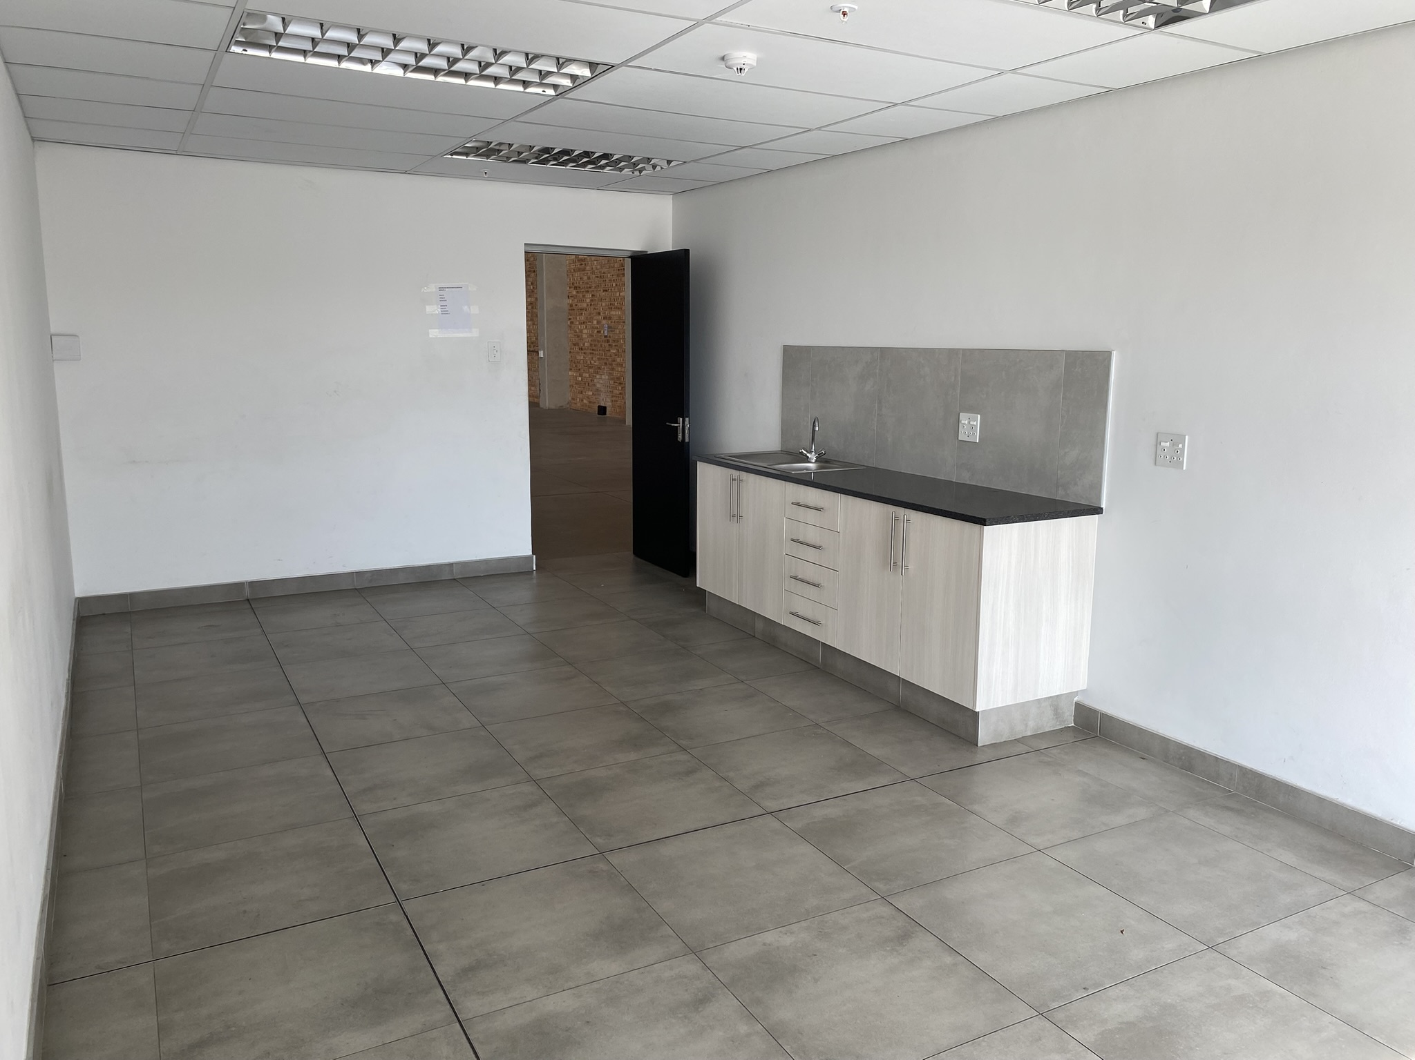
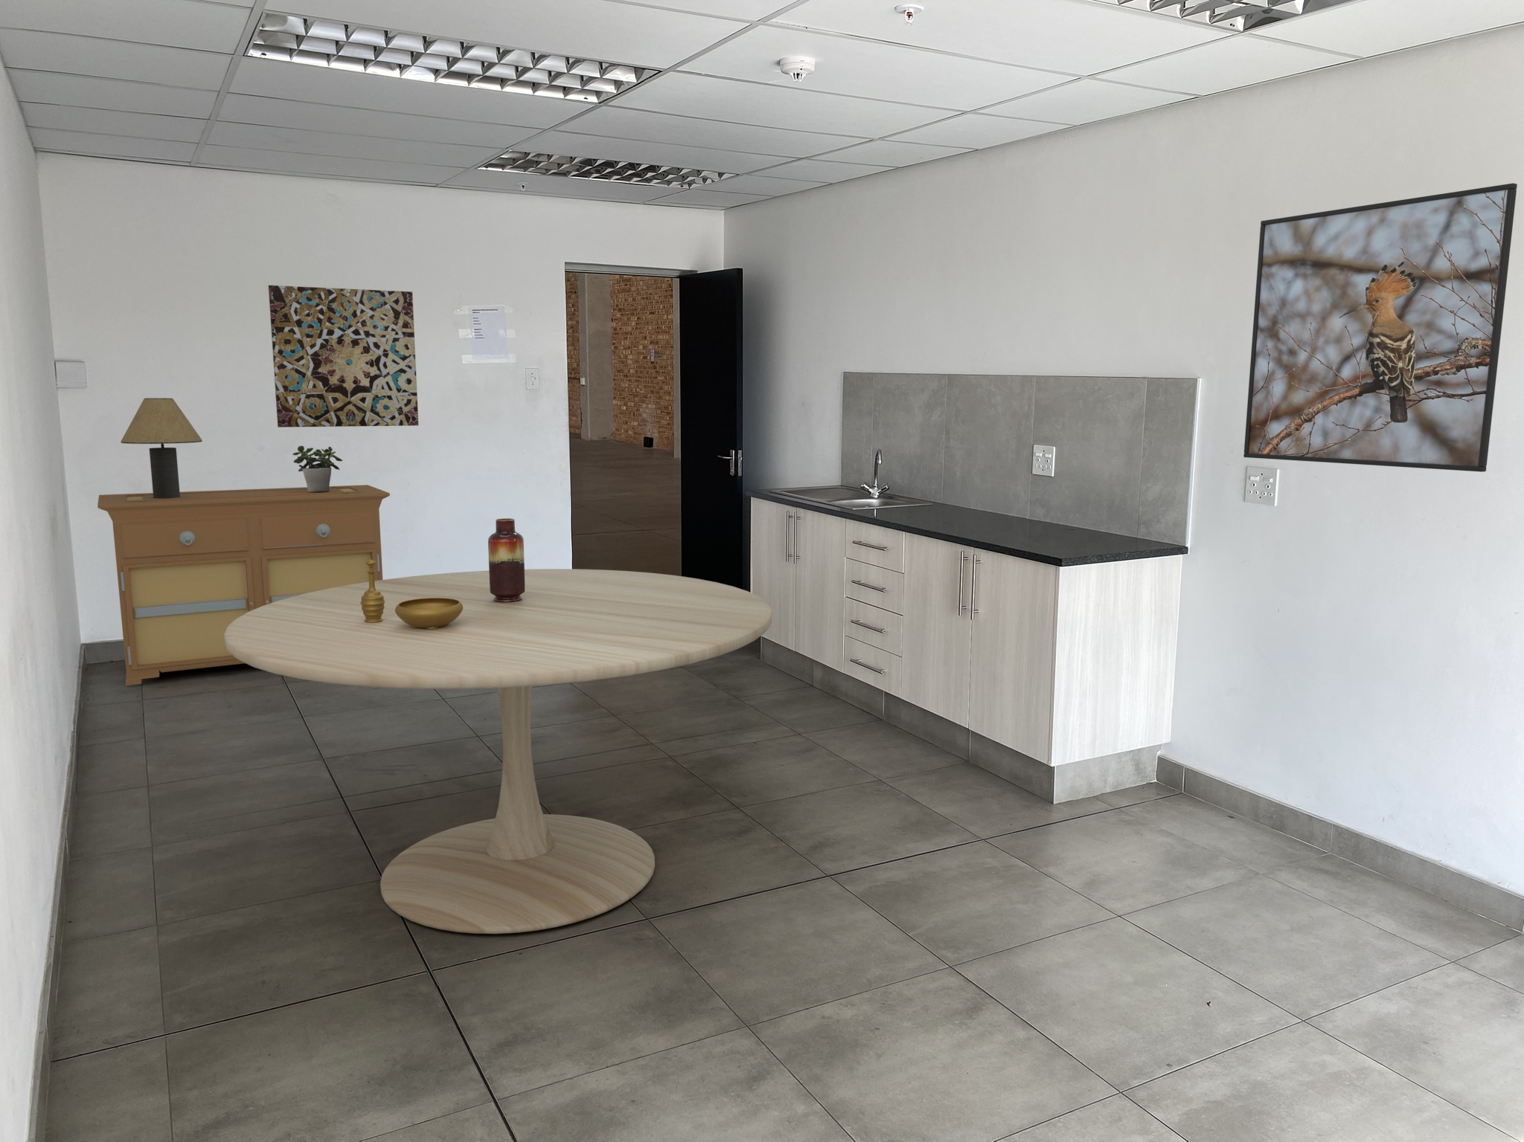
+ potted plant (316, 467)
+ table lamp (162, 446)
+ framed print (1364, 336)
+ sideboard (252, 577)
+ wall art (346, 357)
+ dining table (516, 743)
+ vase (506, 559)
+ decorative bowl (408, 600)
